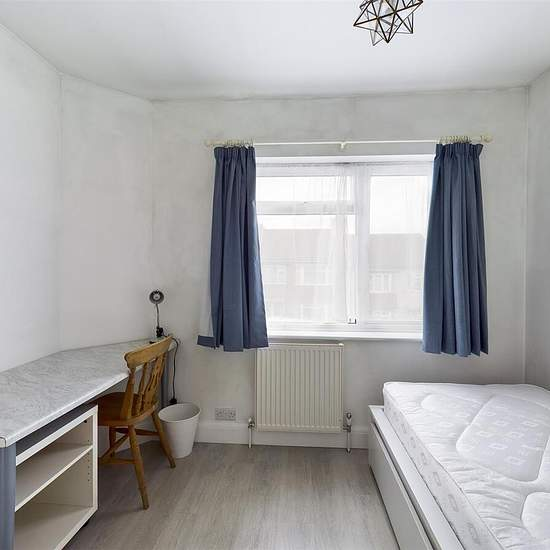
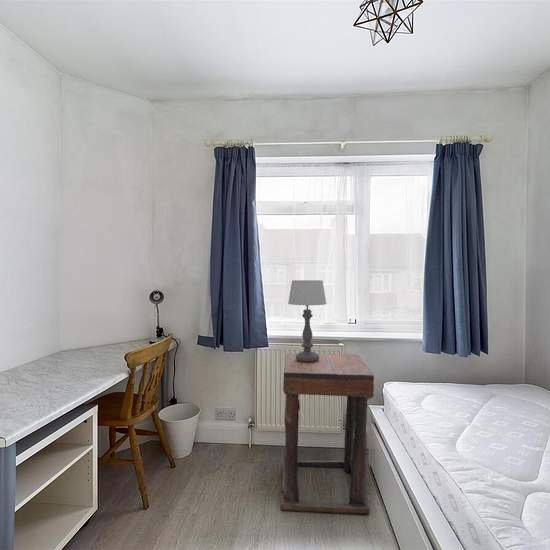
+ table lamp (307, 319)
+ side table (345, 424)
